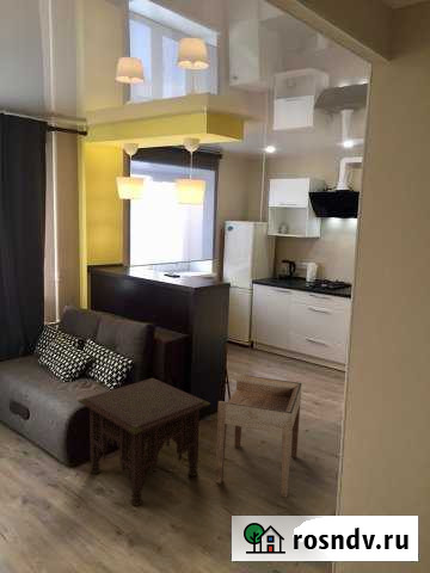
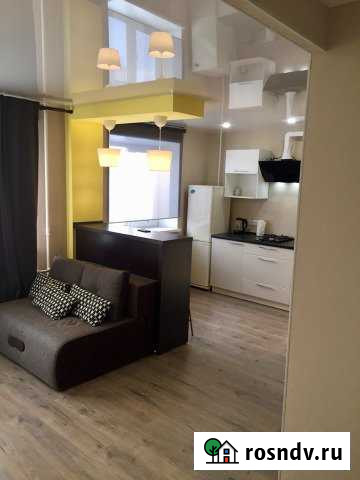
- side table (260, 429)
- side table (143, 436)
